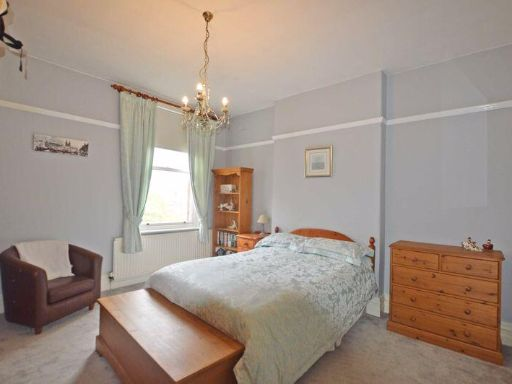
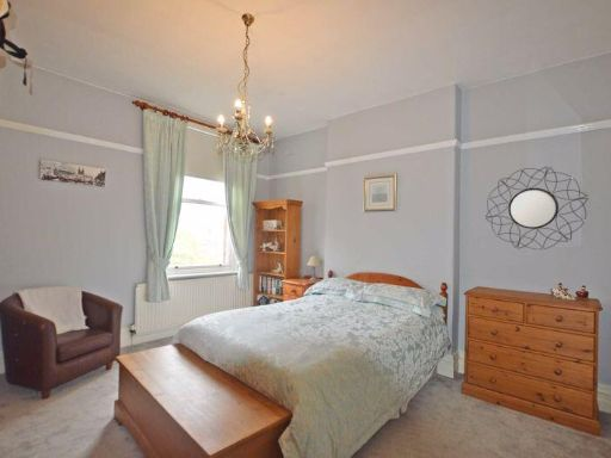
+ home mirror (532, 208)
